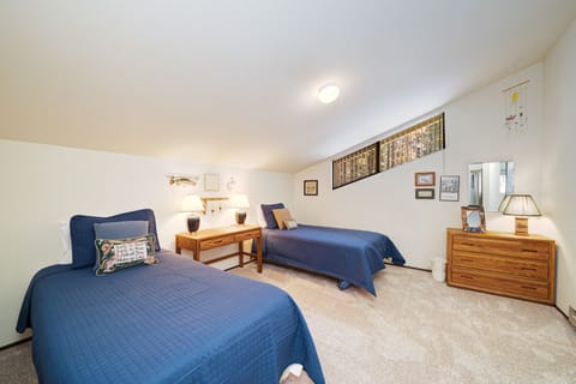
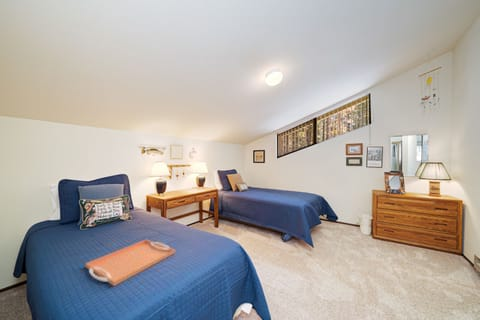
+ serving tray (133, 257)
